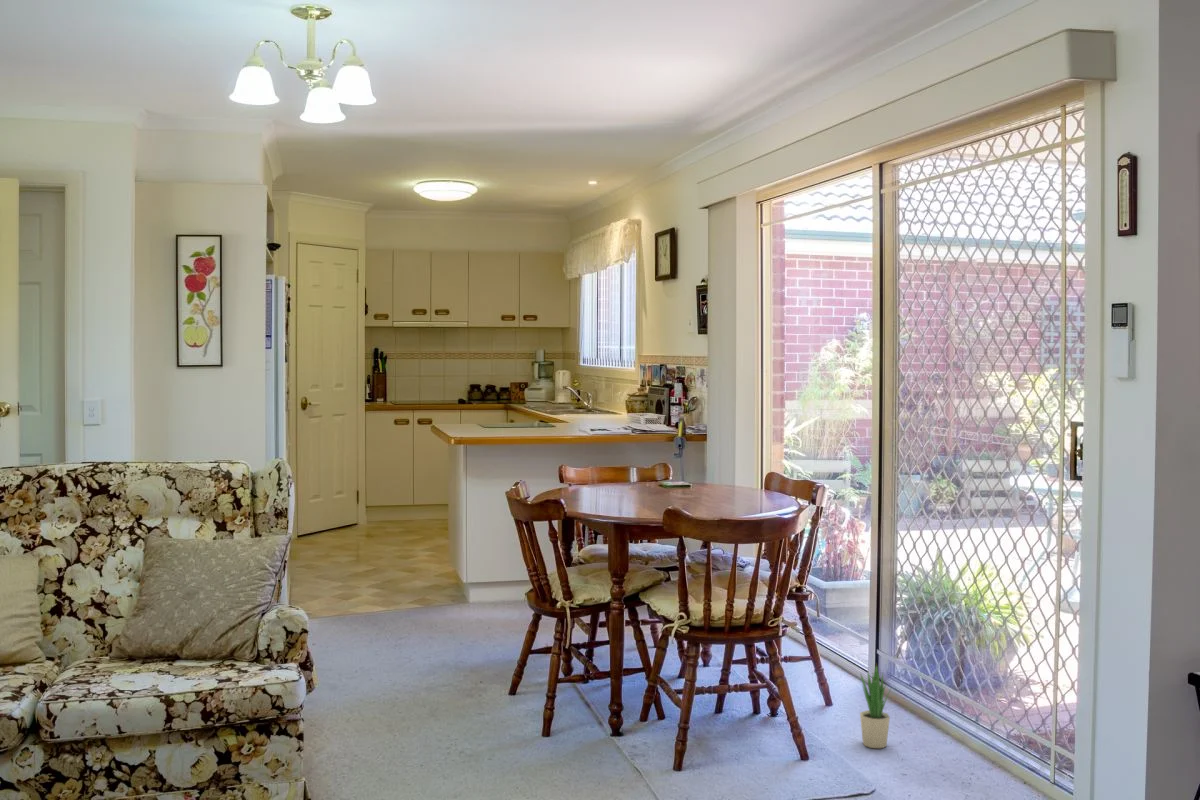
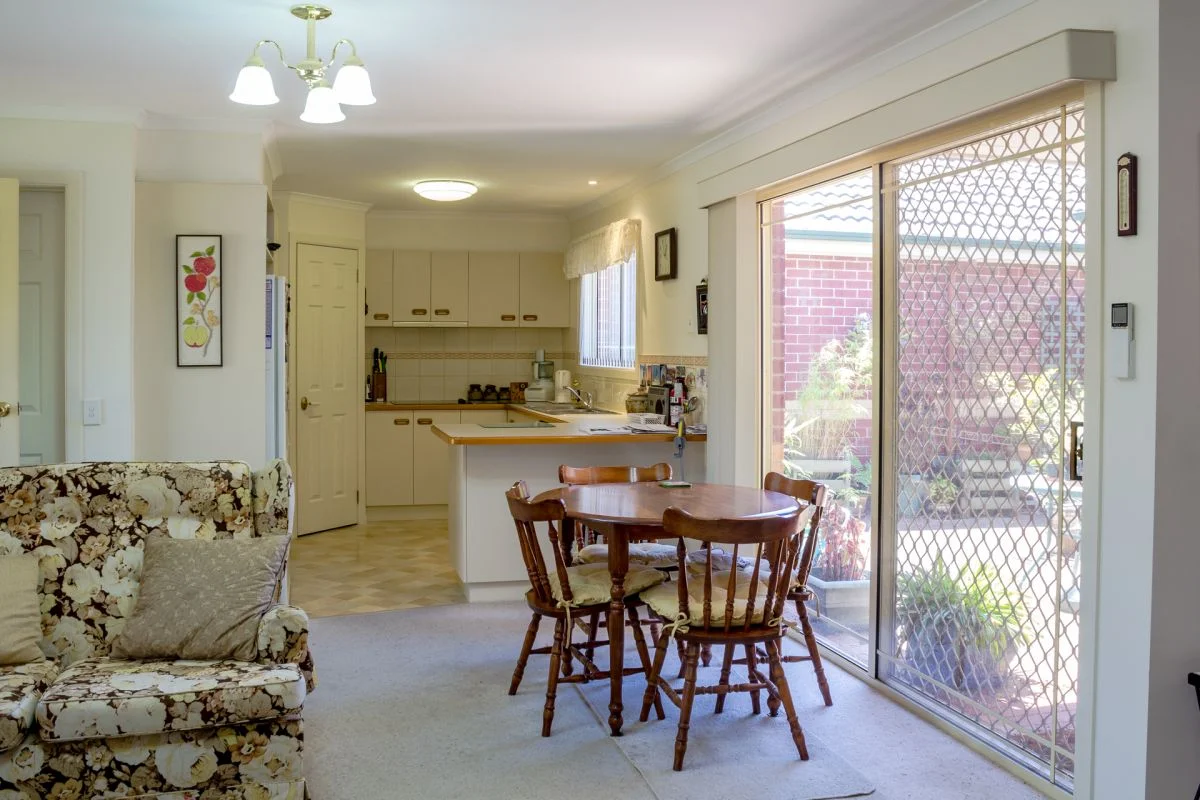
- potted plant (875, 702)
